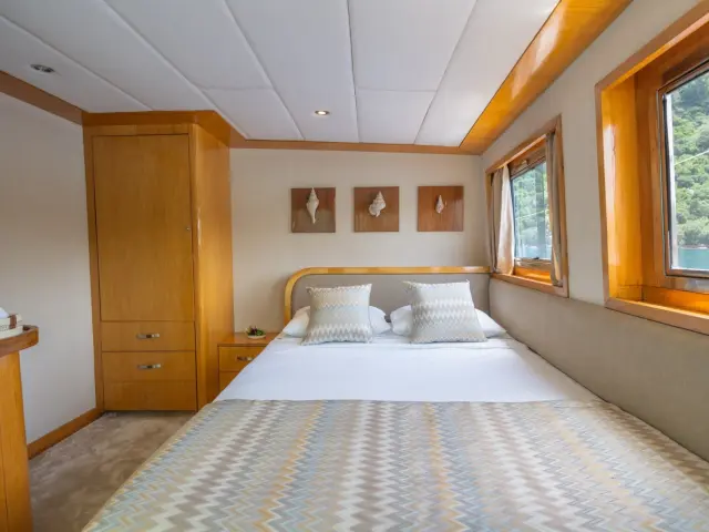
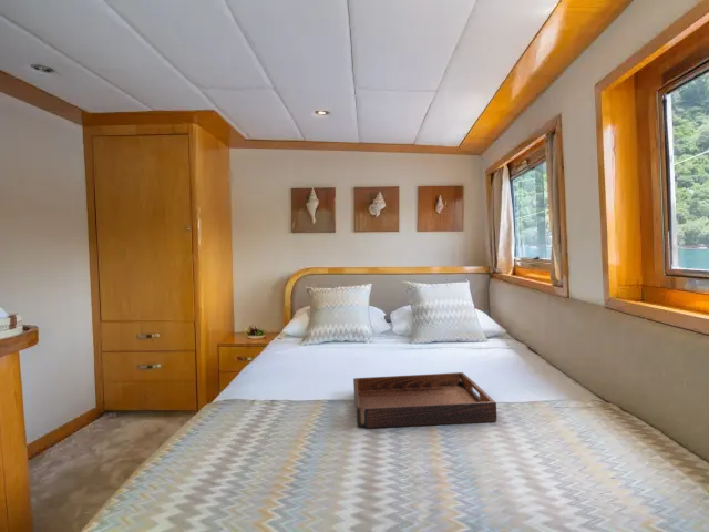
+ serving tray (417, 397)
